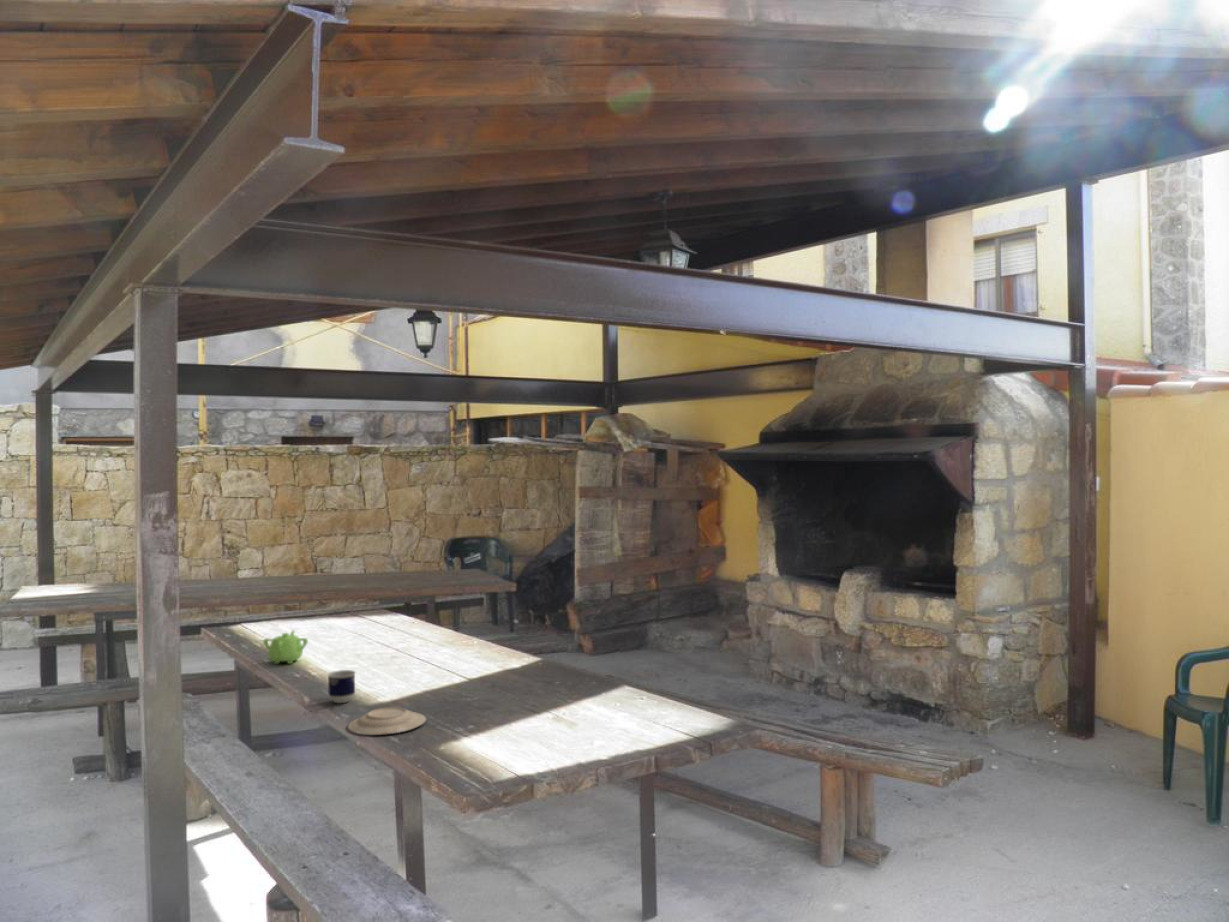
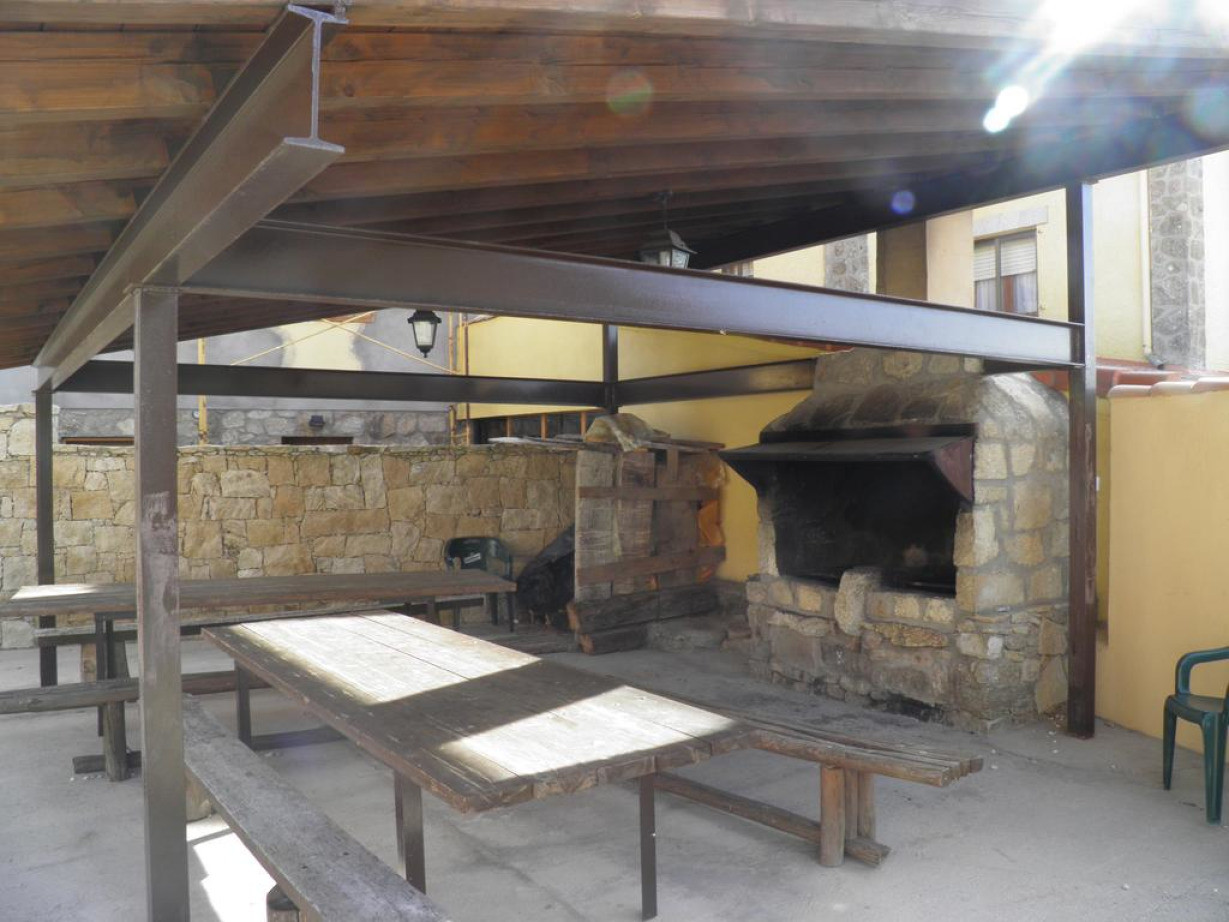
- cup (343, 688)
- plate (387, 718)
- teapot (286, 647)
